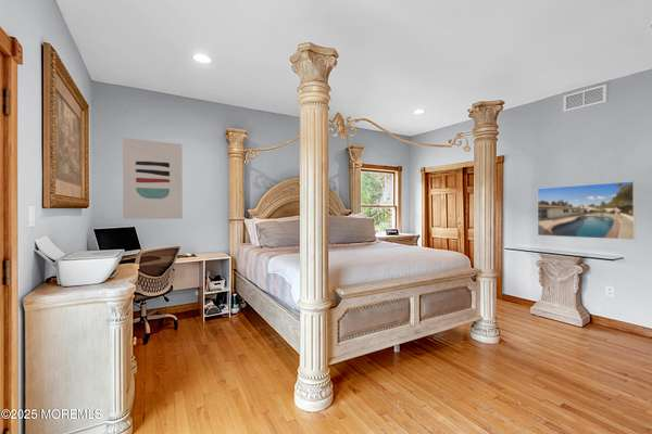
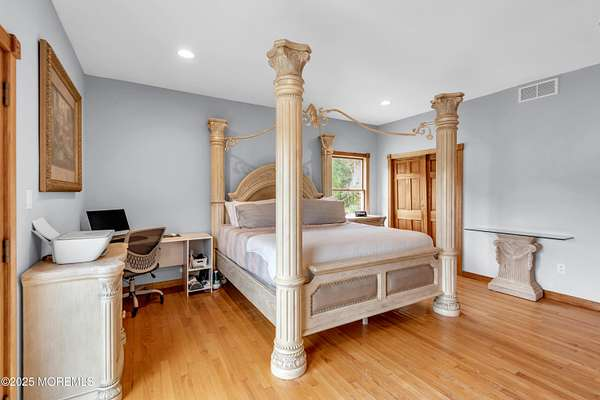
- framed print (580, 210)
- wall art (153, 180)
